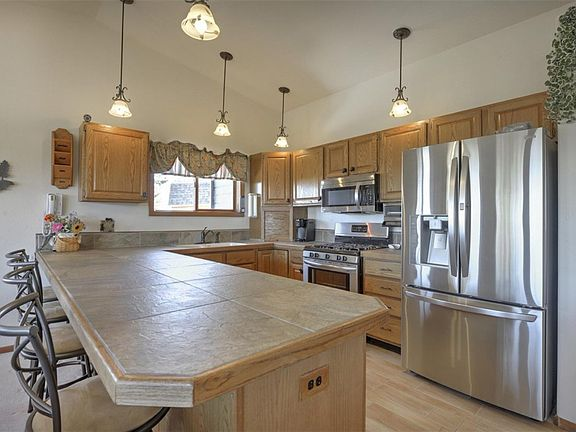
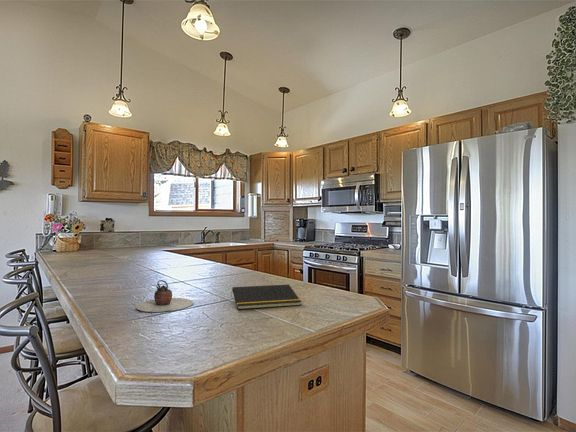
+ teapot (165, 292)
+ notepad (265, 295)
